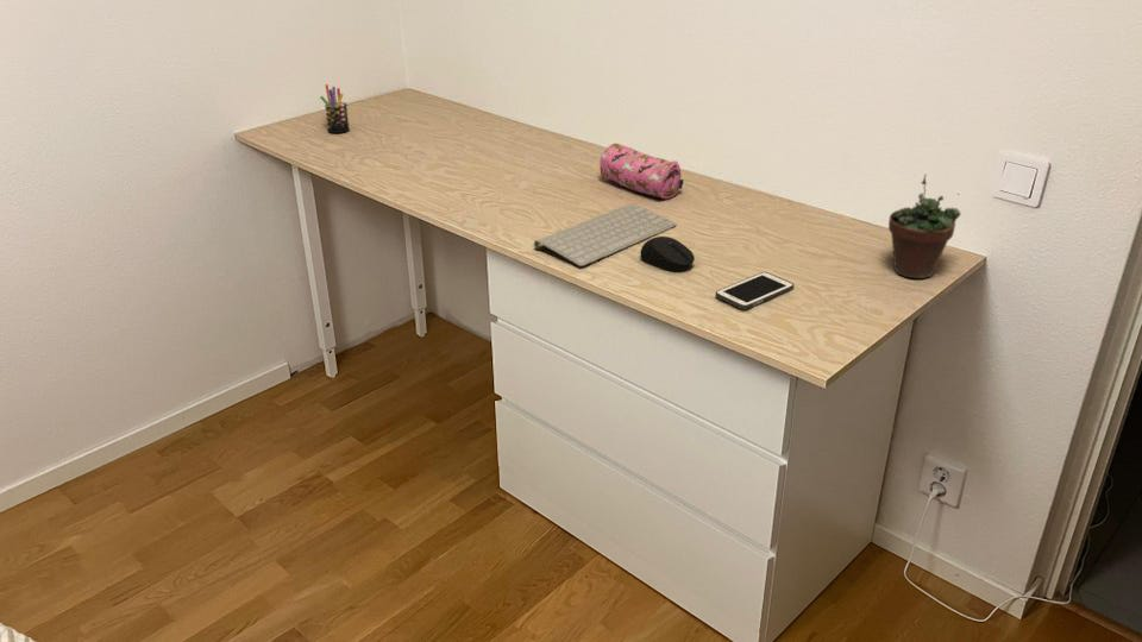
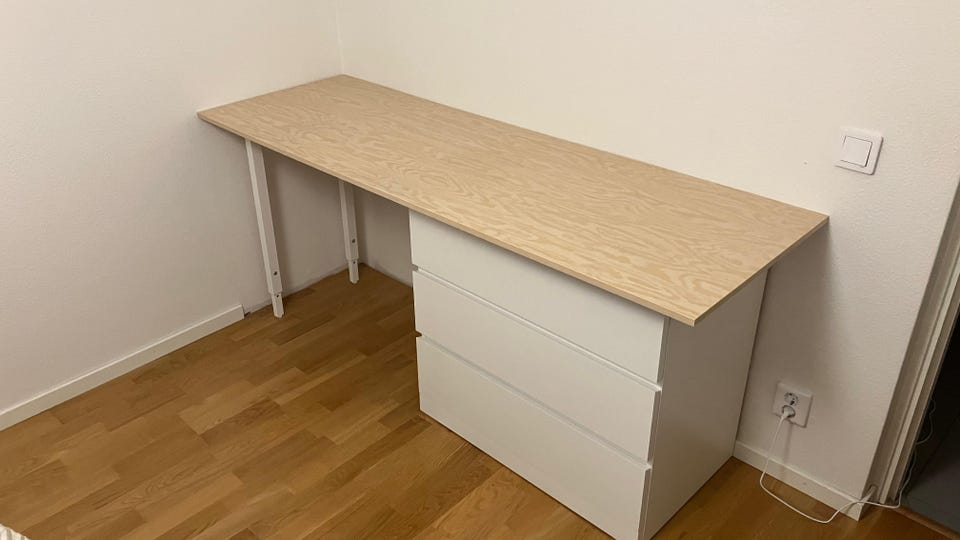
- cell phone (754, 290)
- computer mouse (666, 251)
- keyboard (607, 232)
- pen holder (333, 108)
- succulent plant (921, 224)
- pencil case (640, 170)
